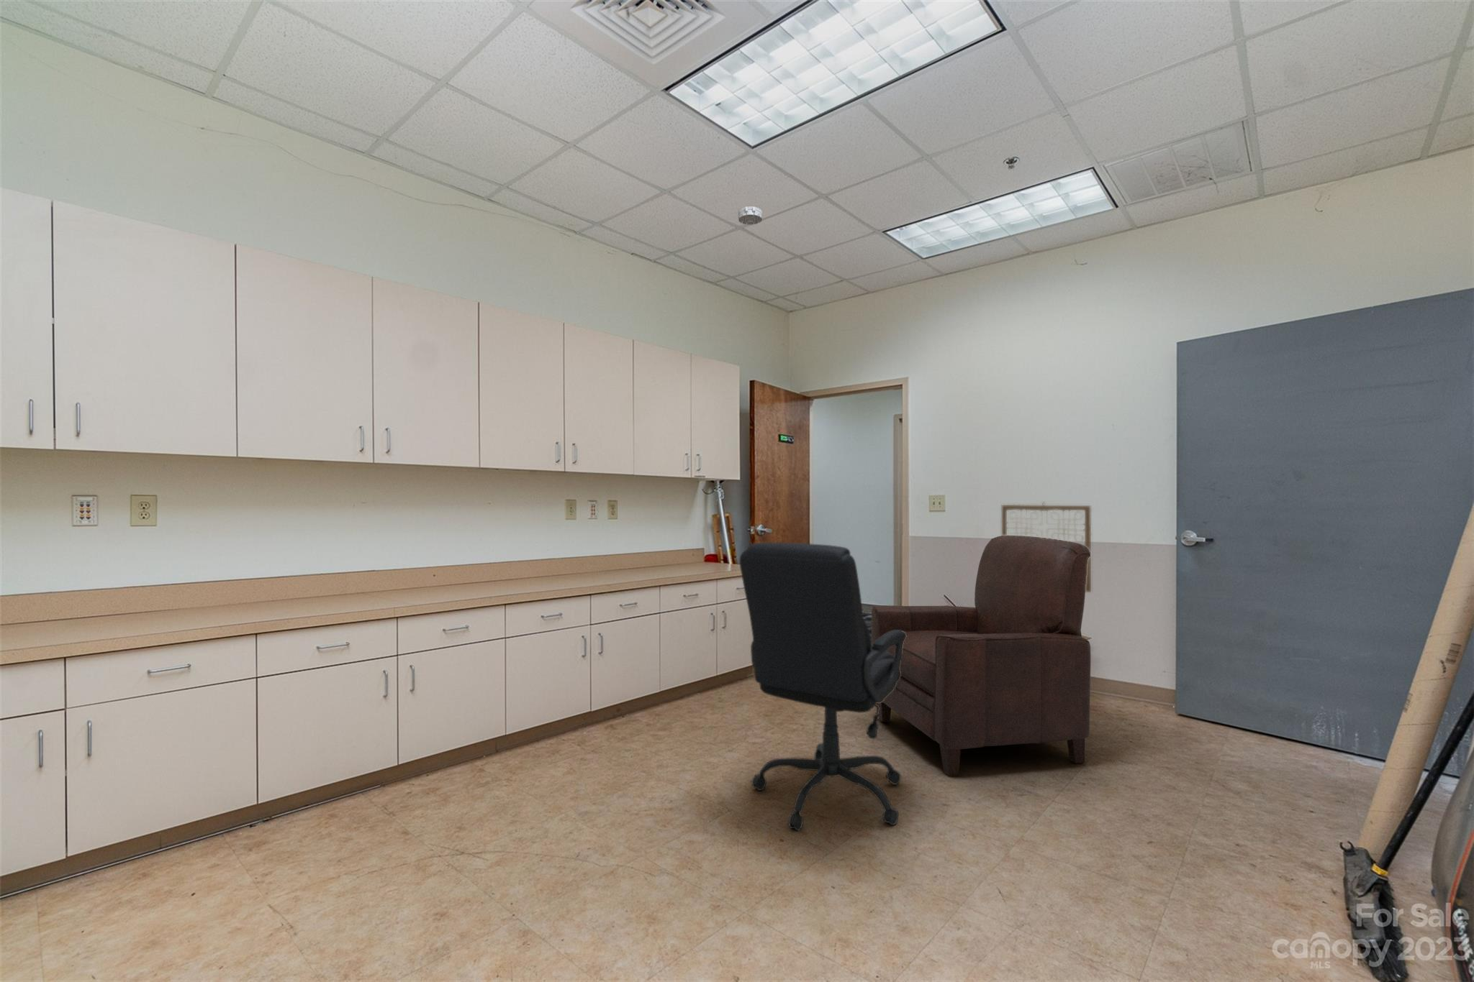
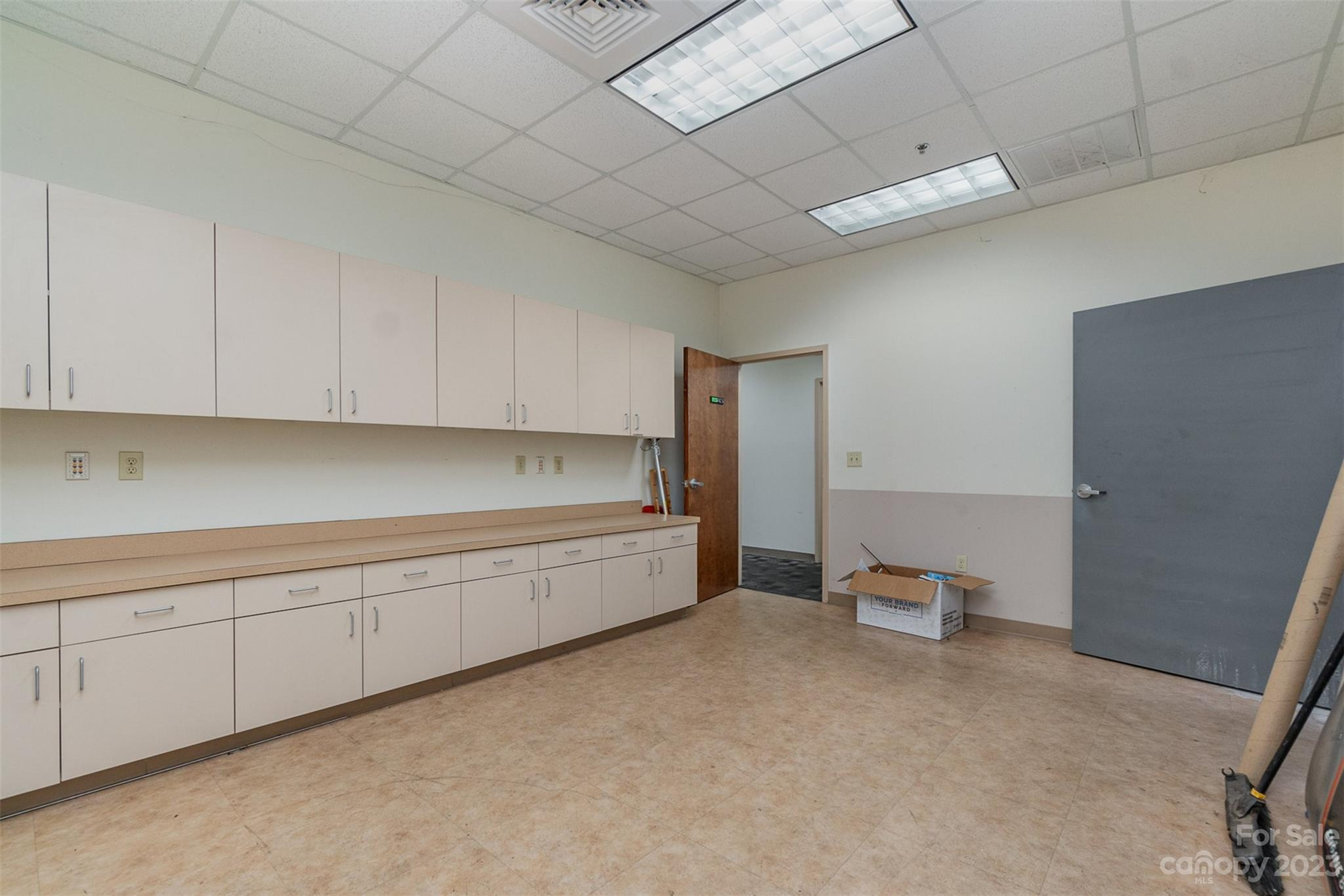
- smoke detector (750, 215)
- wall art (1046, 538)
- chair (827, 669)
- chair (975, 638)
